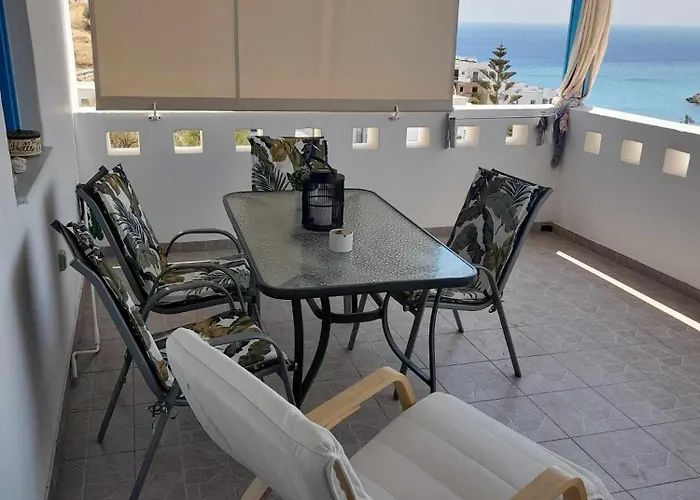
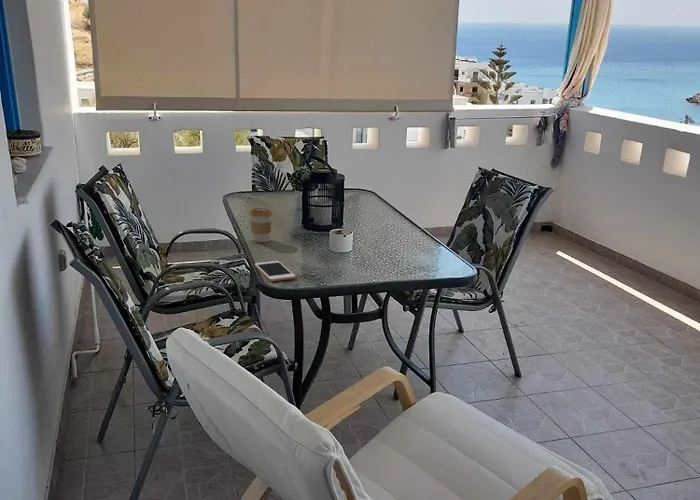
+ coffee cup (261, 224)
+ cell phone (274, 270)
